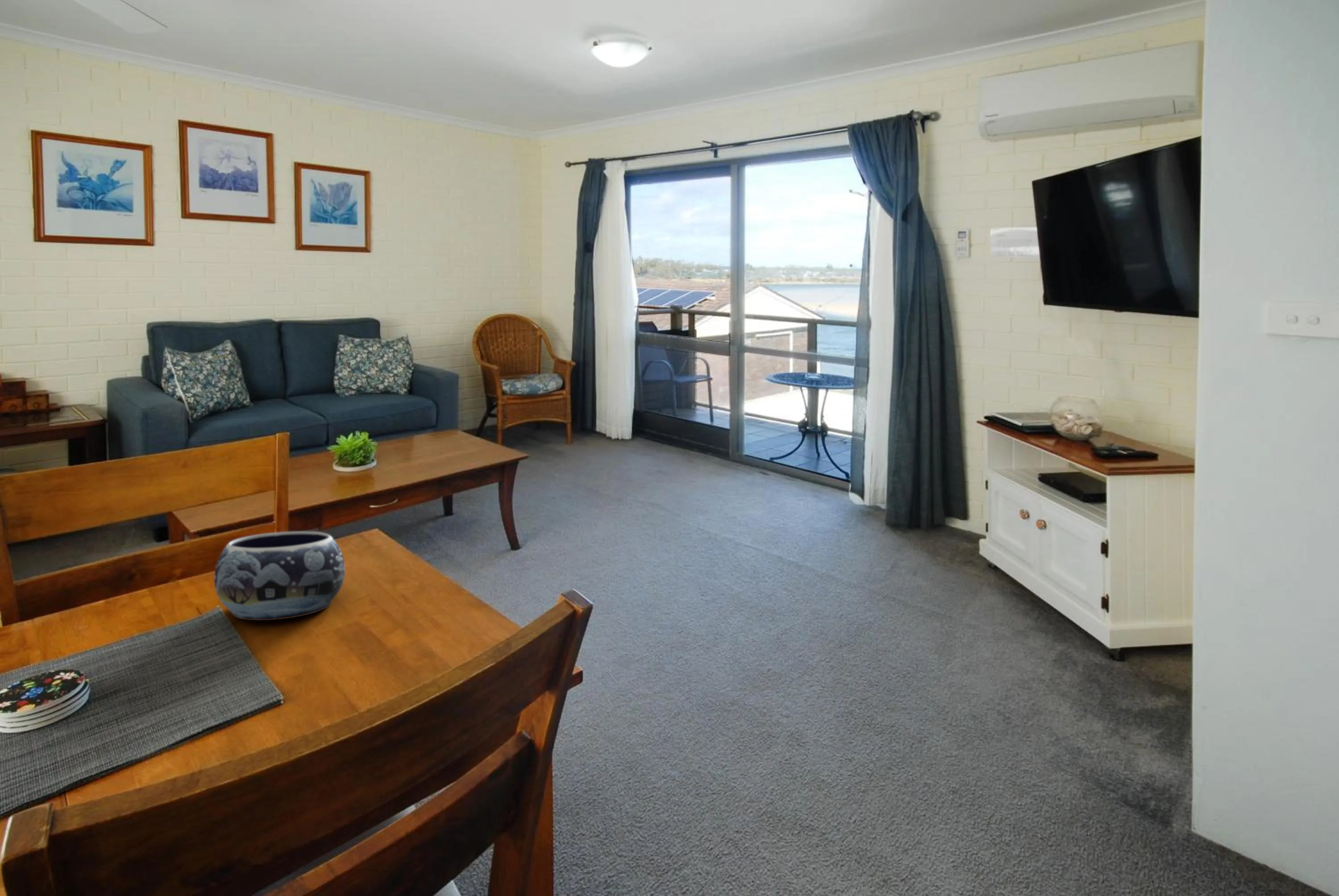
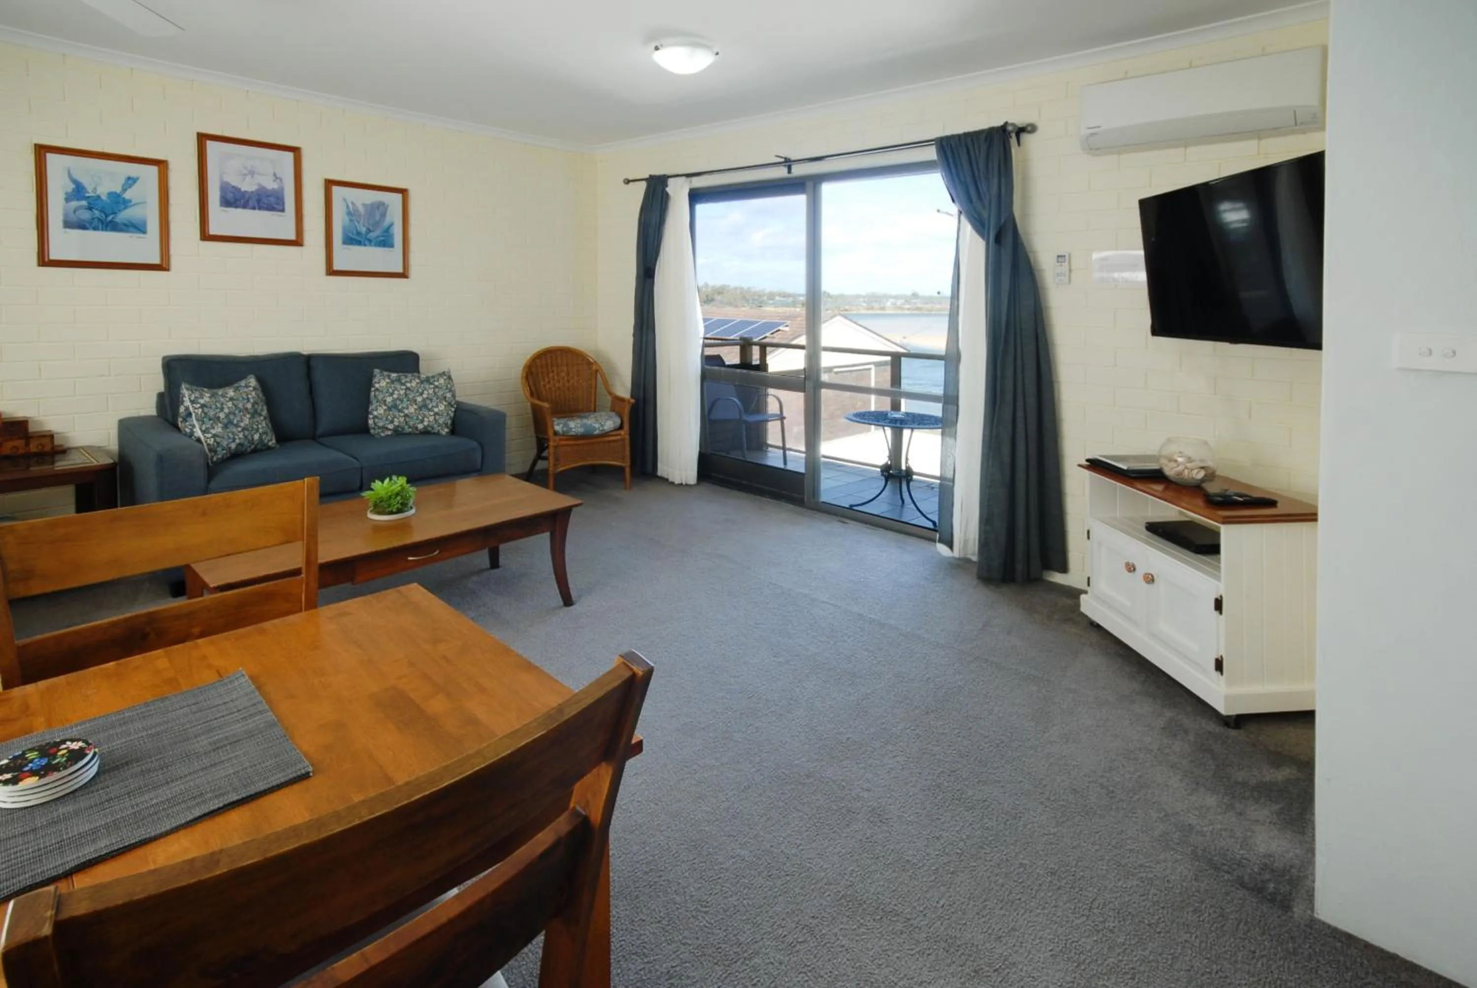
- decorative bowl (282, 574)
